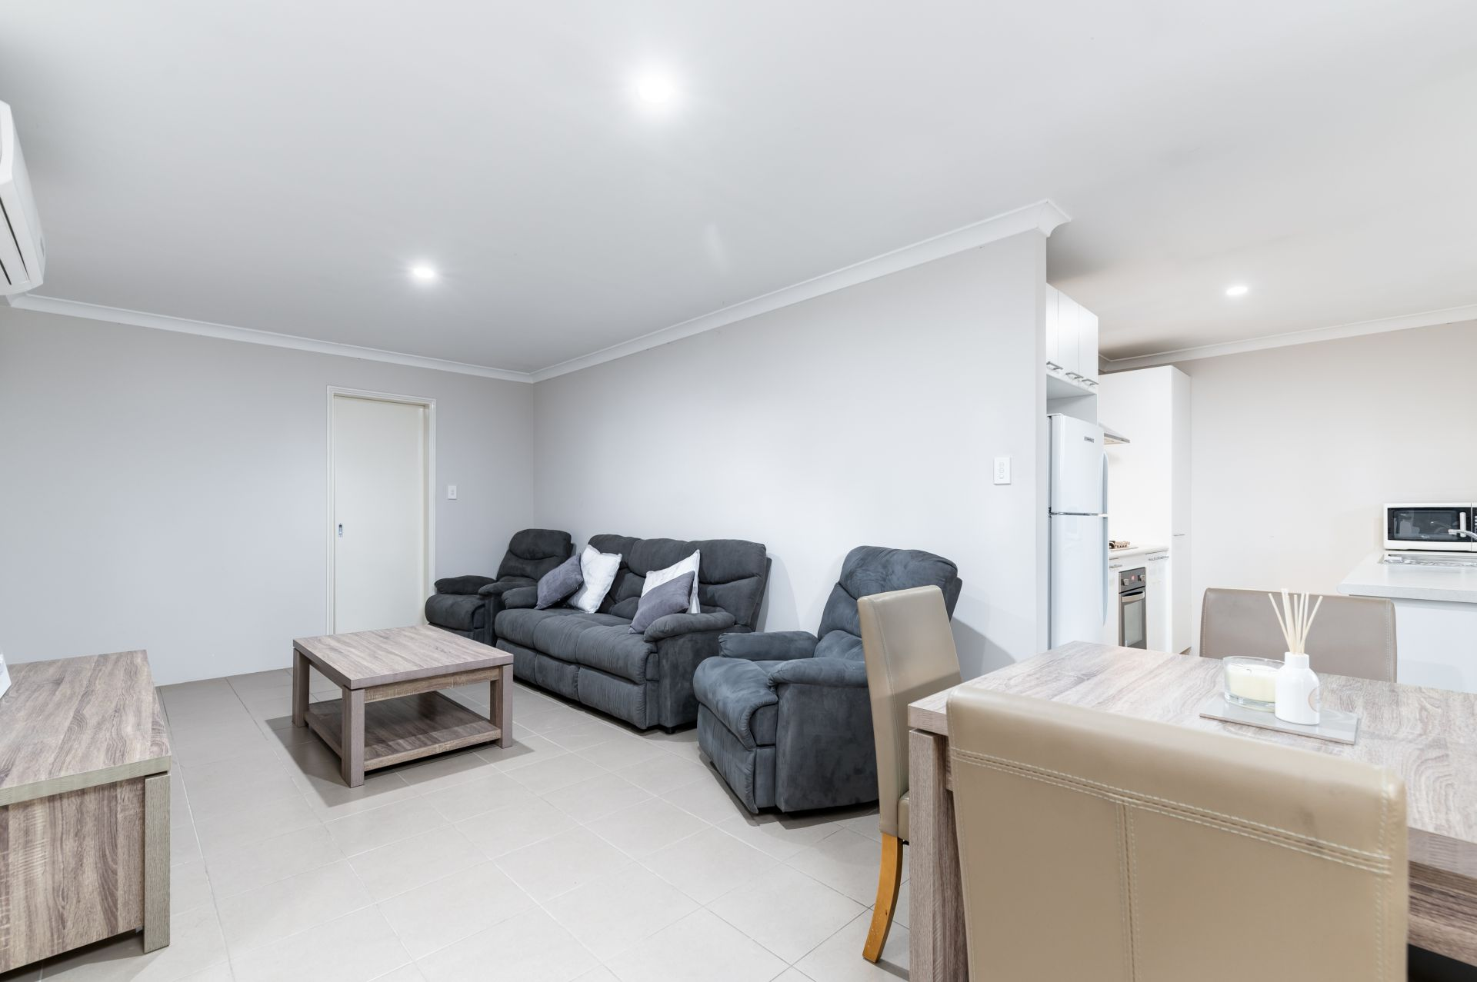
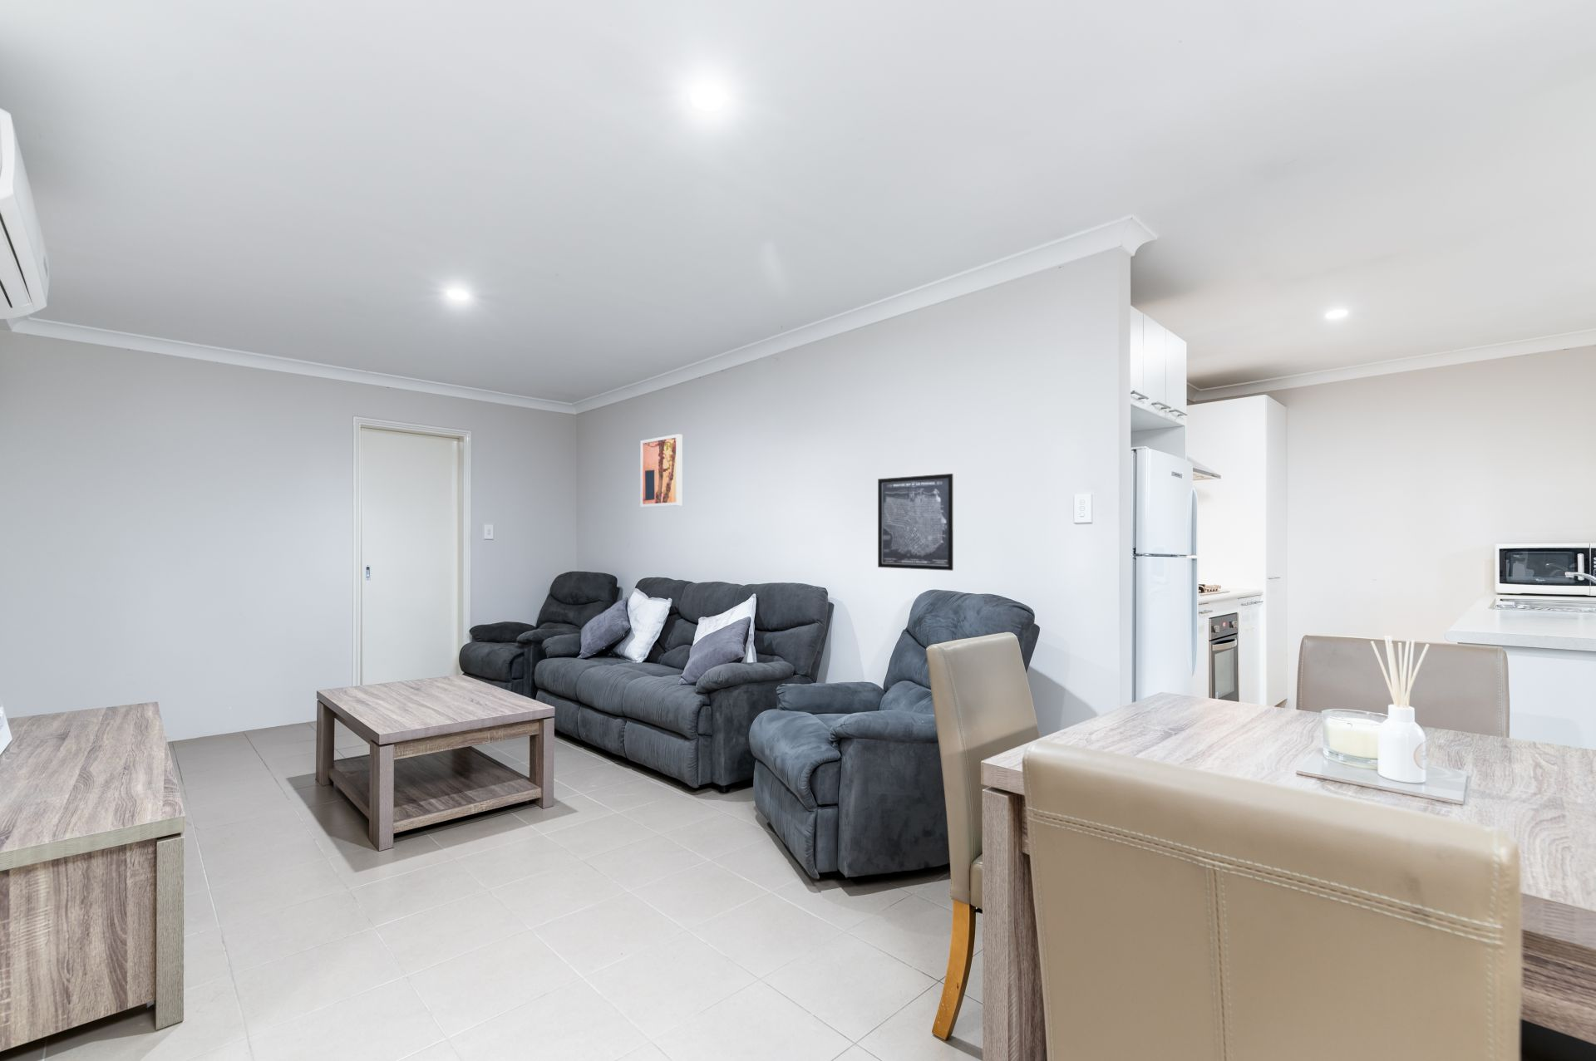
+ wall art (660, 472)
+ wall art (914, 522)
